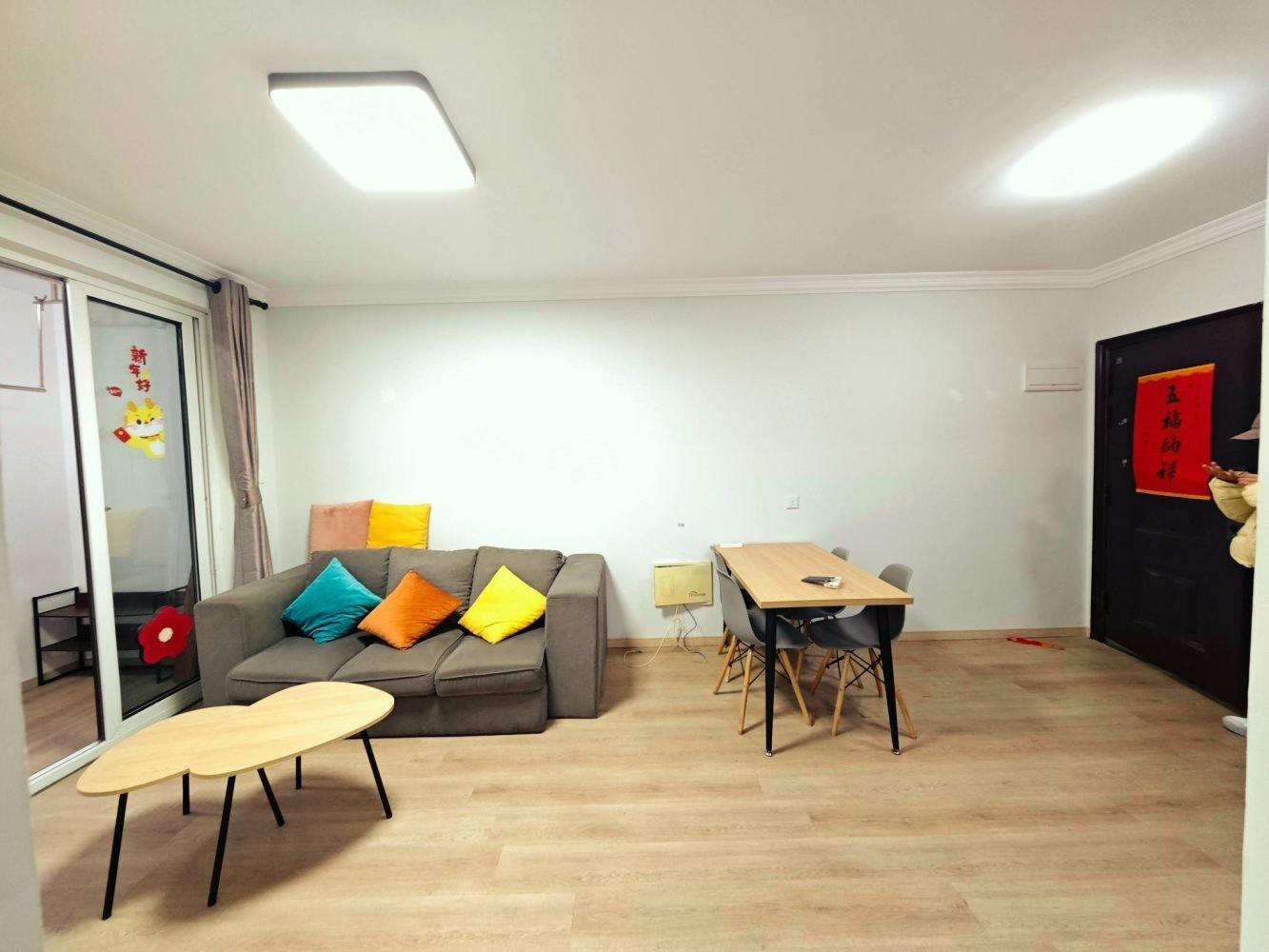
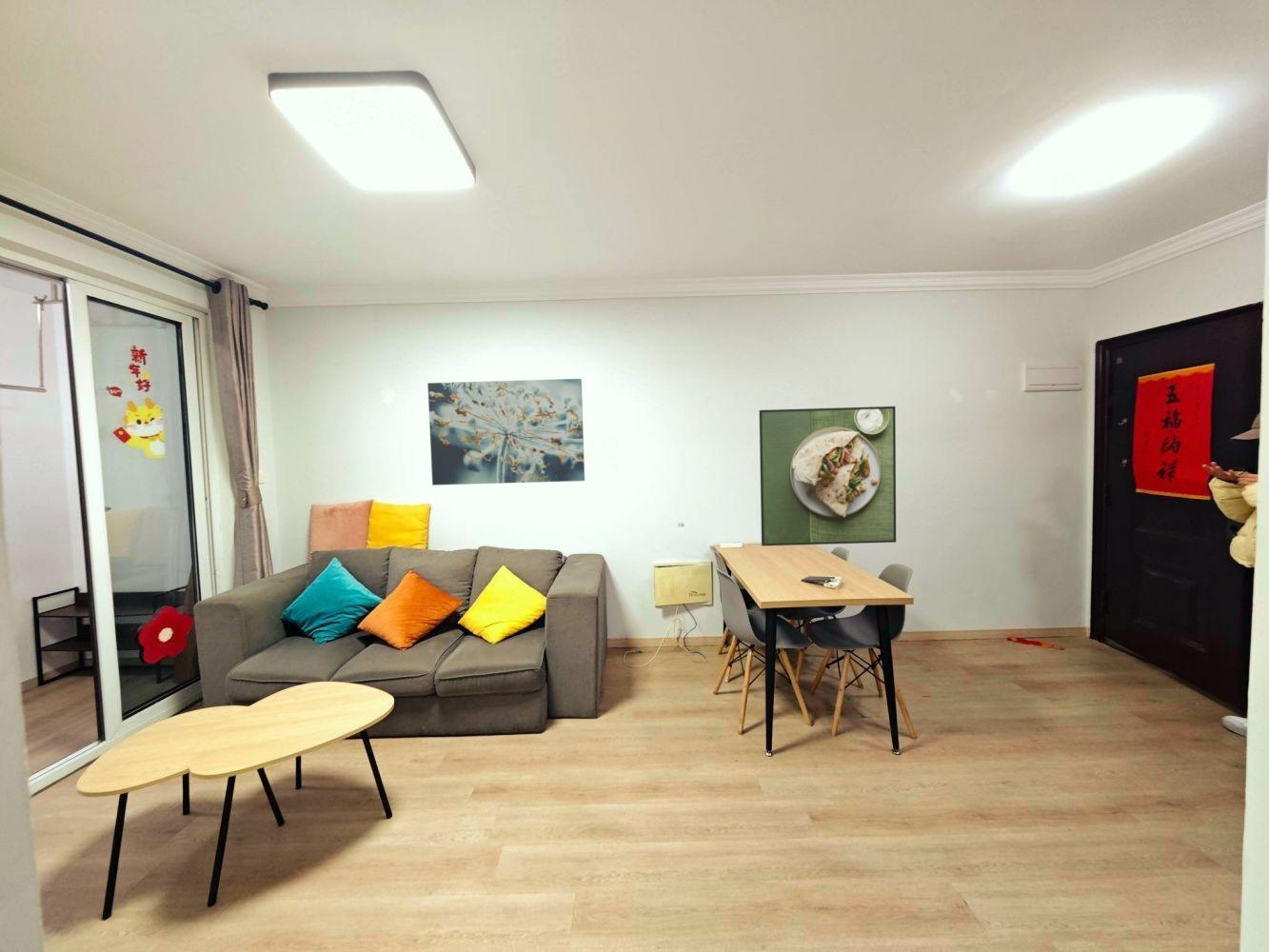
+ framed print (827, 476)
+ wall art (506, 432)
